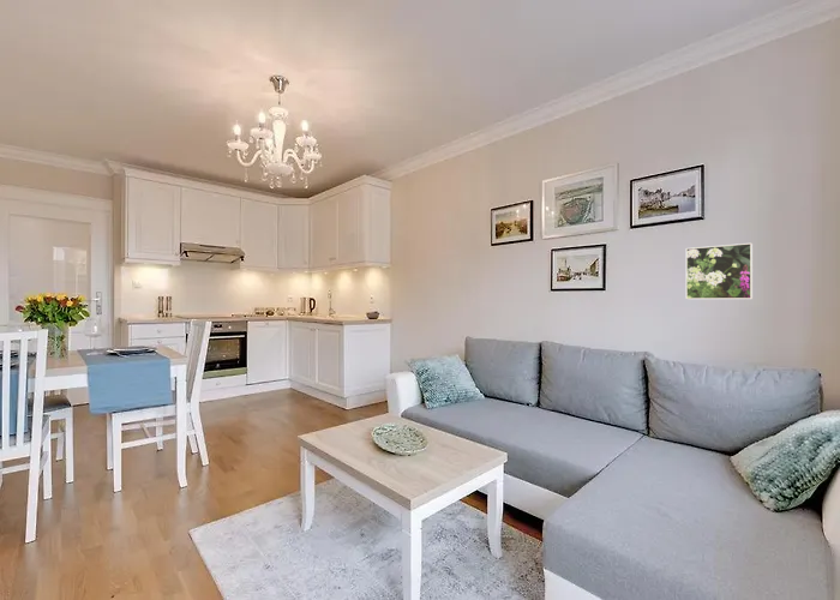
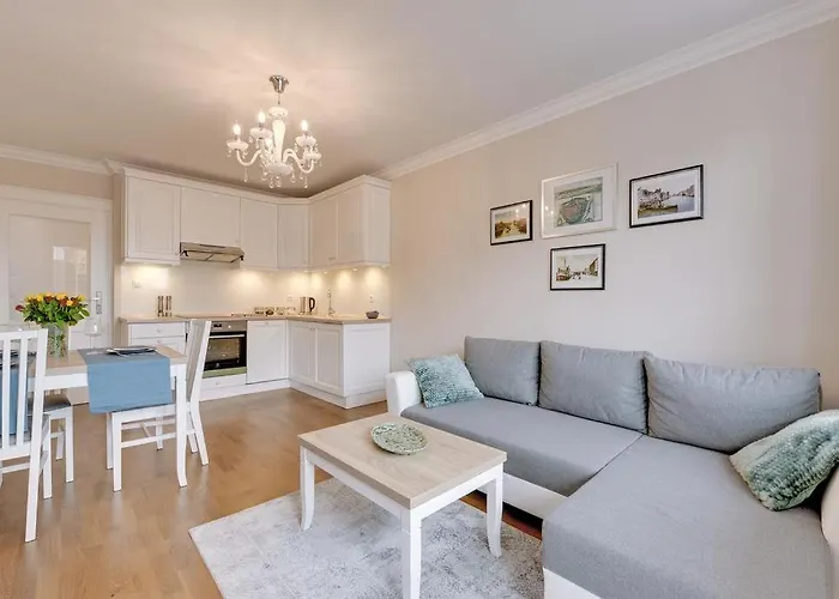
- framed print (718, 272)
